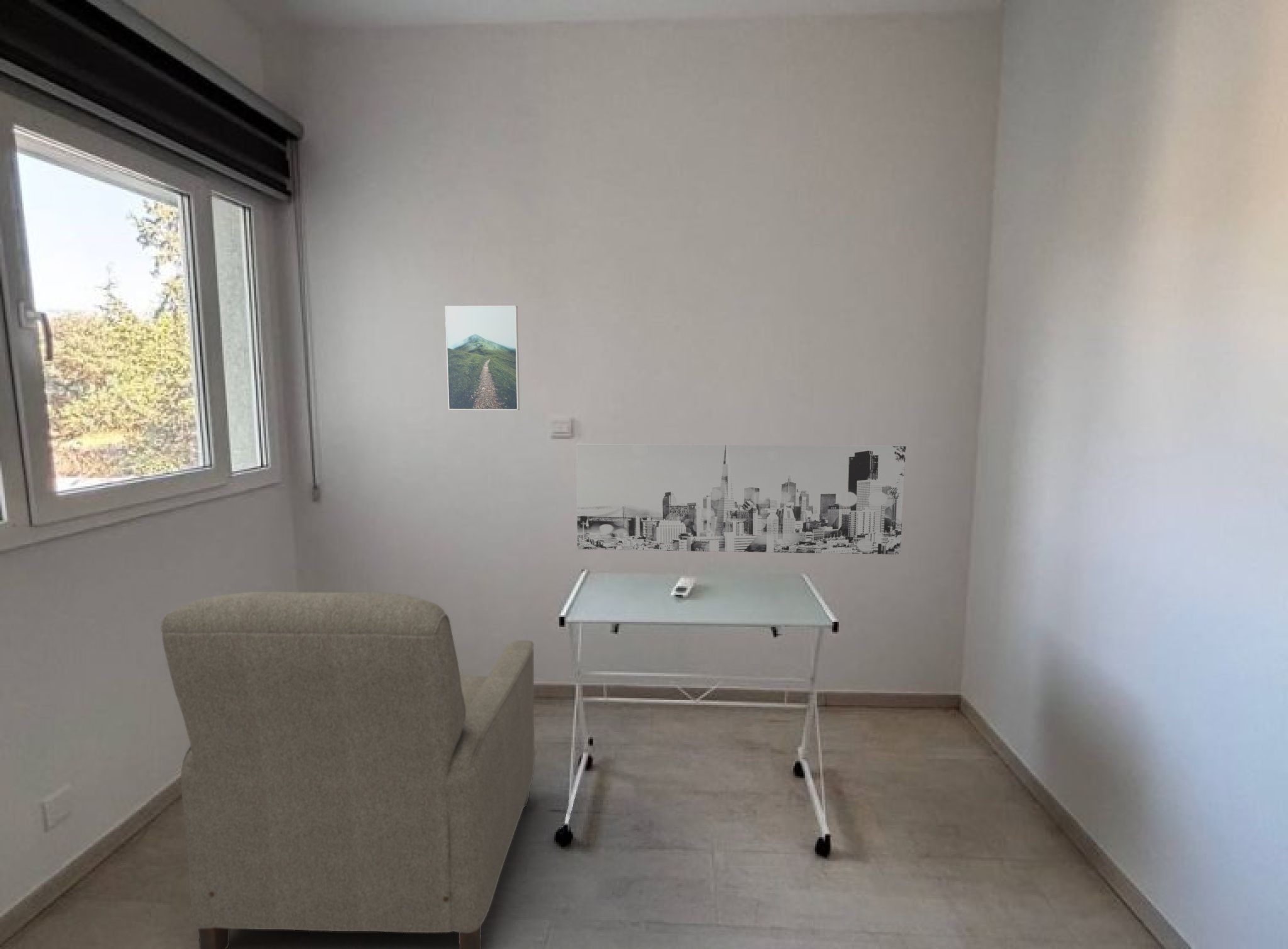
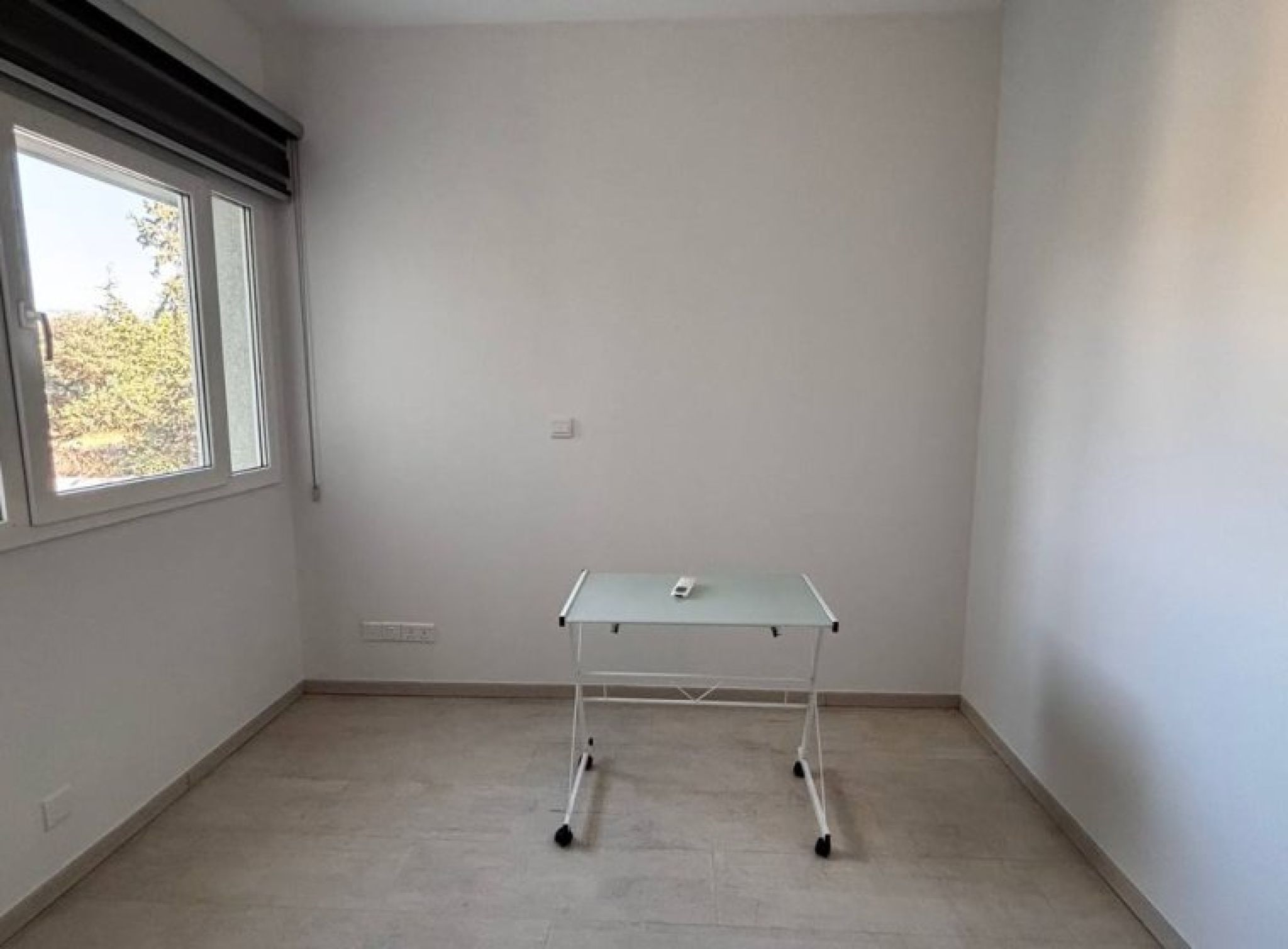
- chair (384, 719)
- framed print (482, 358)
- wall art (737, 498)
